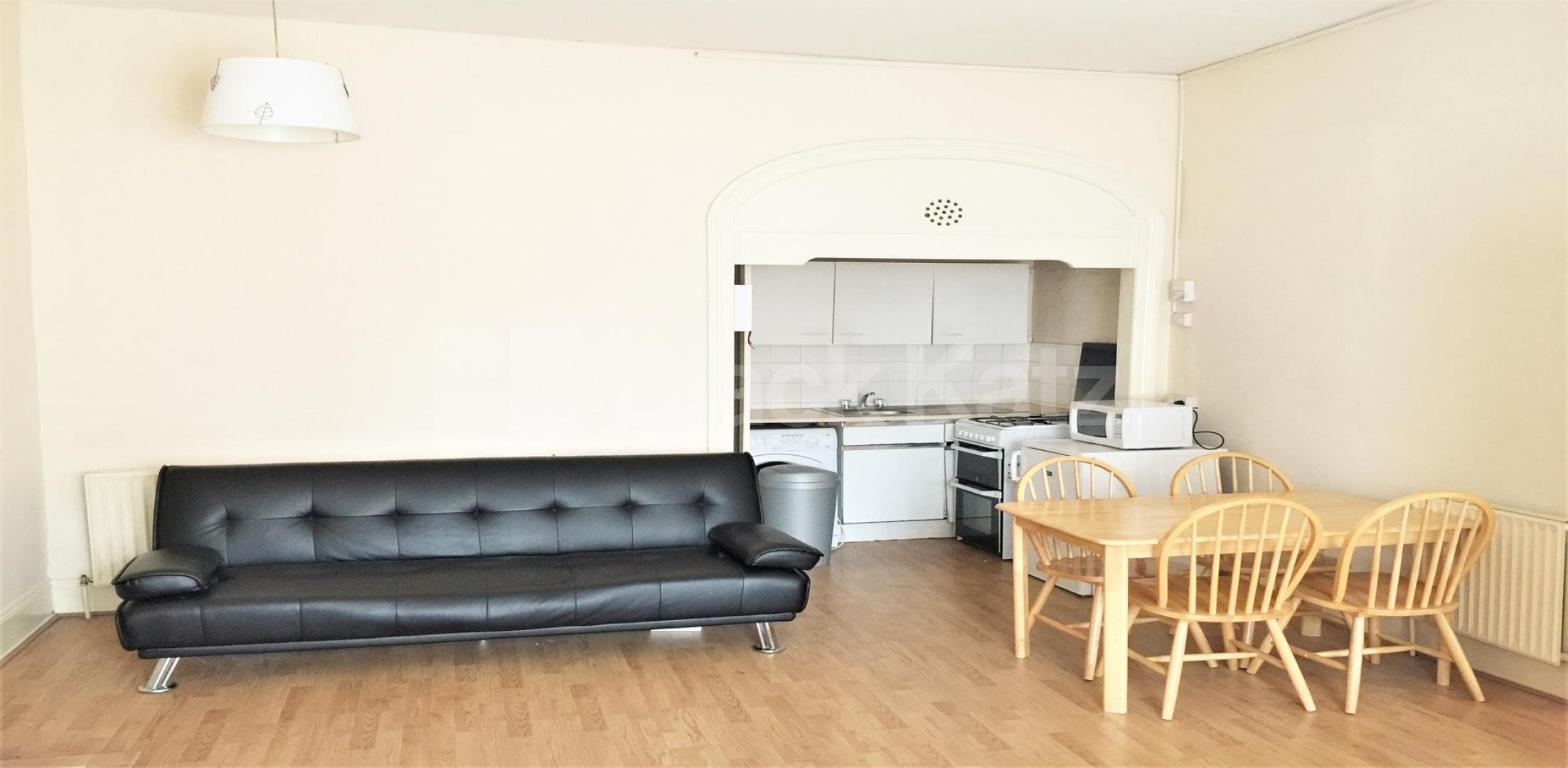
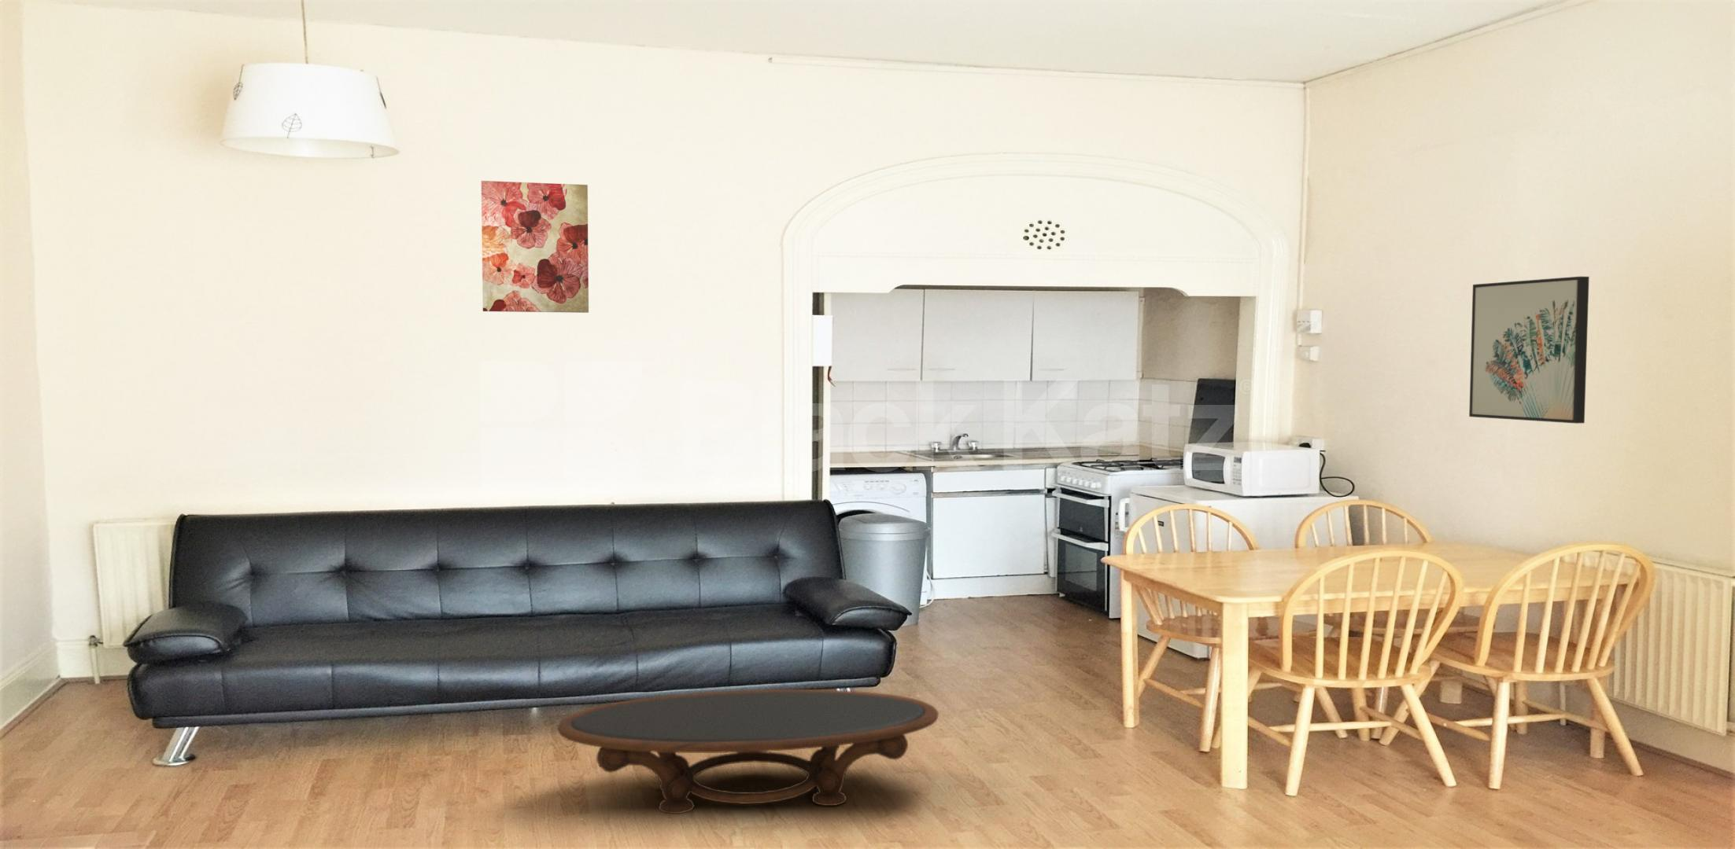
+ wall art (1526, 349)
+ coffee table (751, 753)
+ wall art (536, 248)
